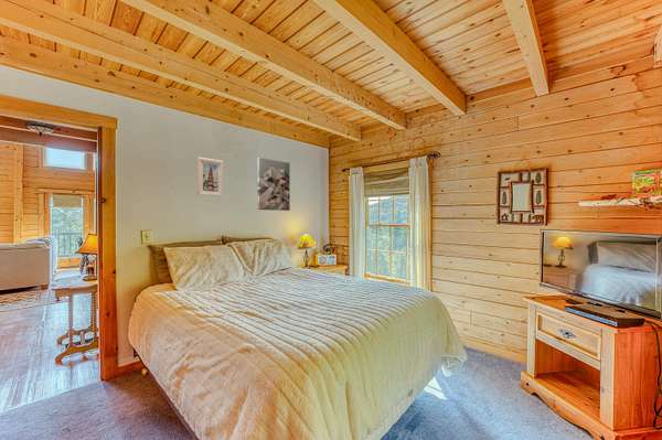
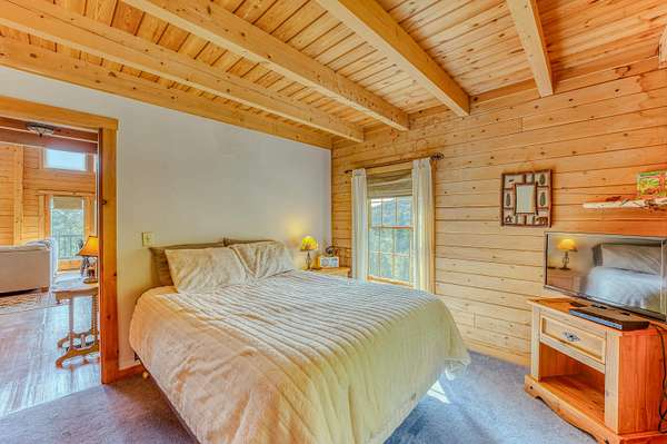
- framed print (210, 178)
- wall art (274, 185)
